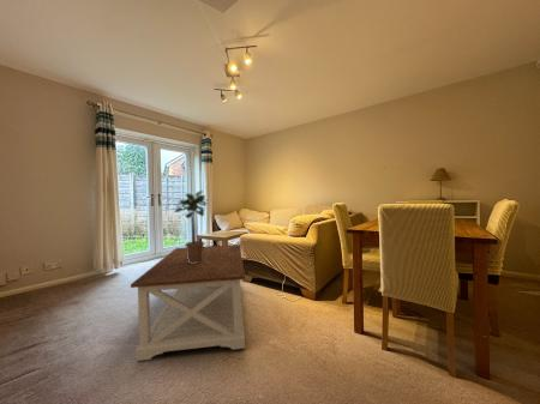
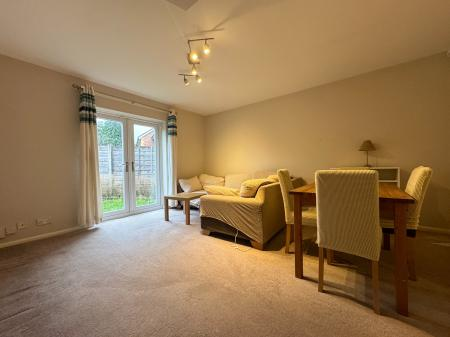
- coffee table (202, 285)
- potted plant (192, 225)
